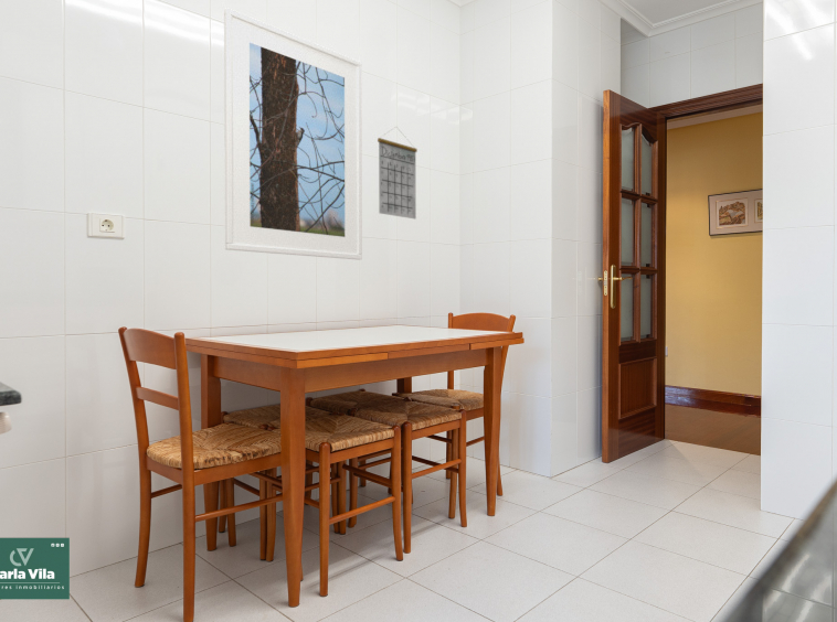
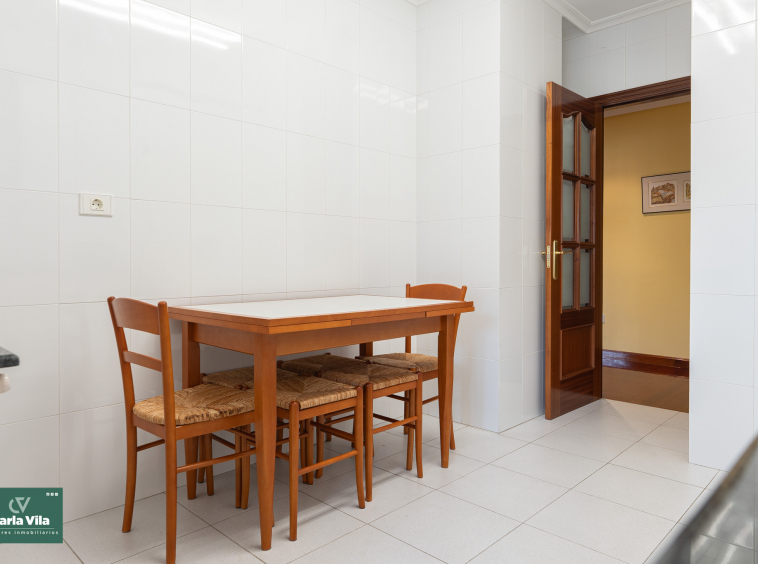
- calendar (398, 171)
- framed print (299, 147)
